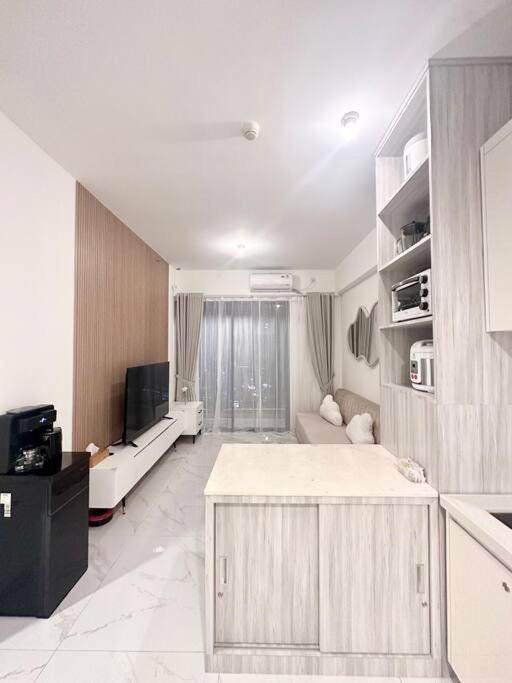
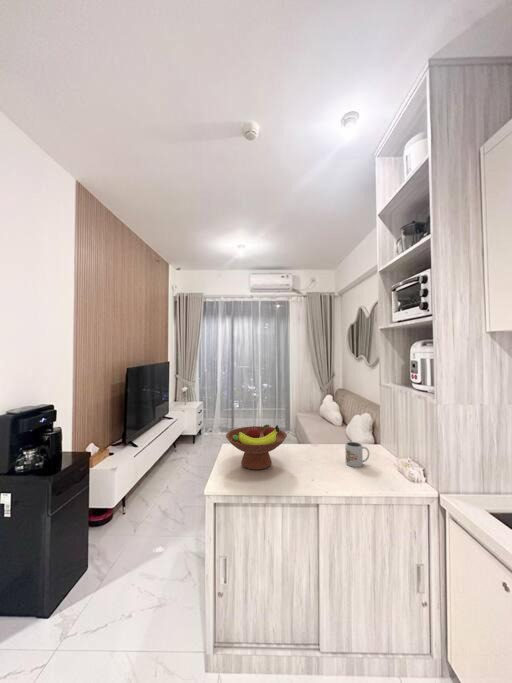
+ fruit bowl (256, 443)
+ mug (357, 454)
